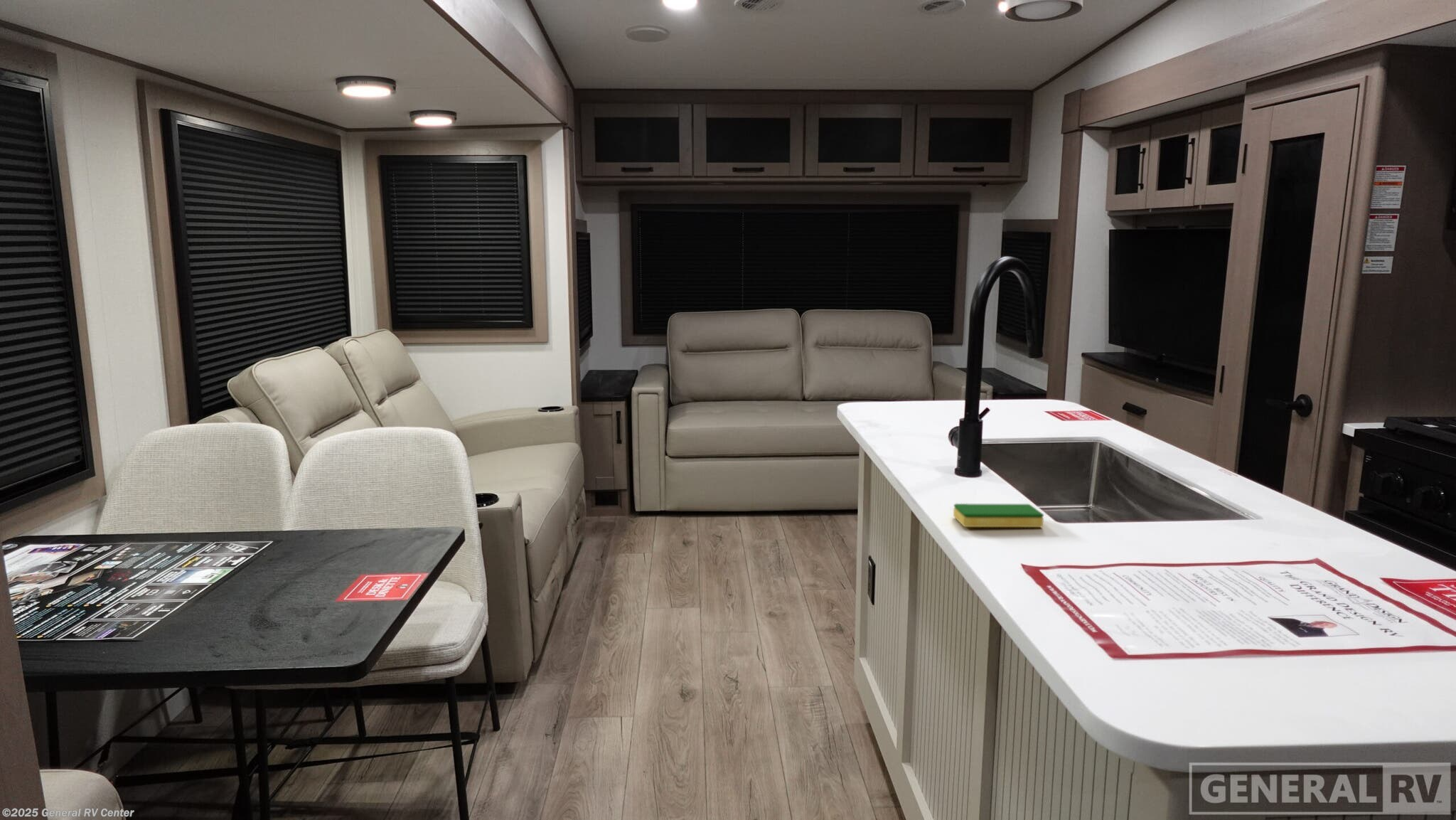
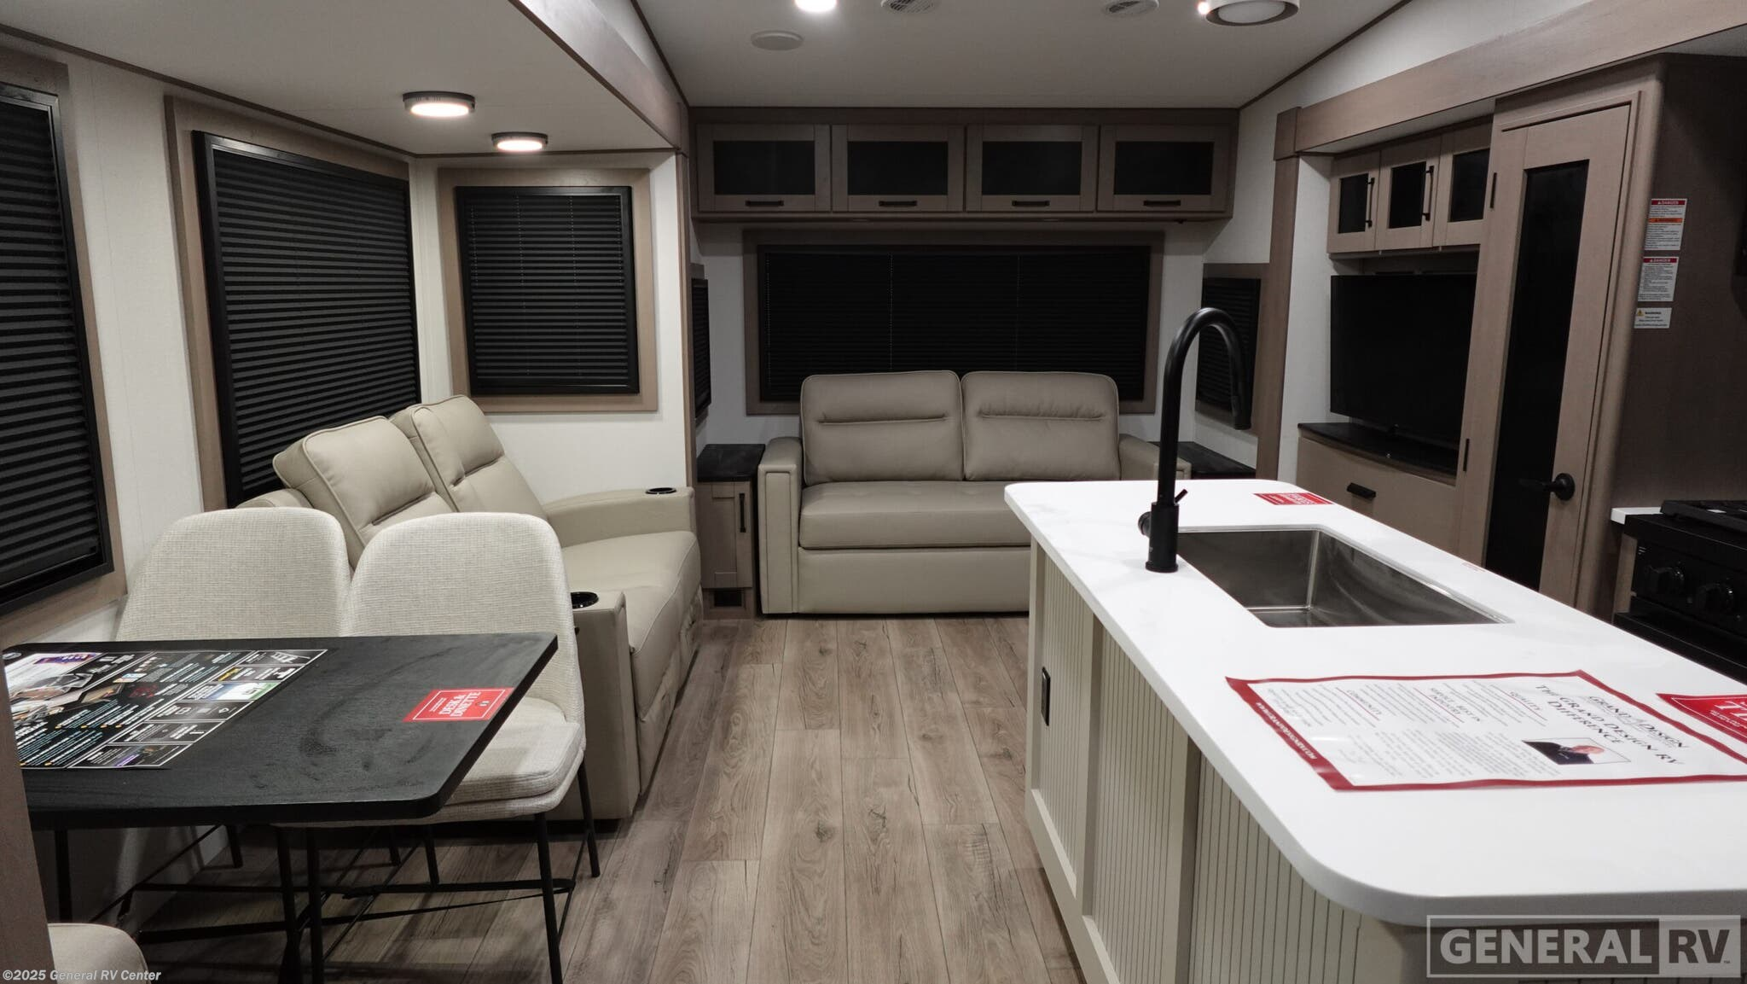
- dish sponge (997, 515)
